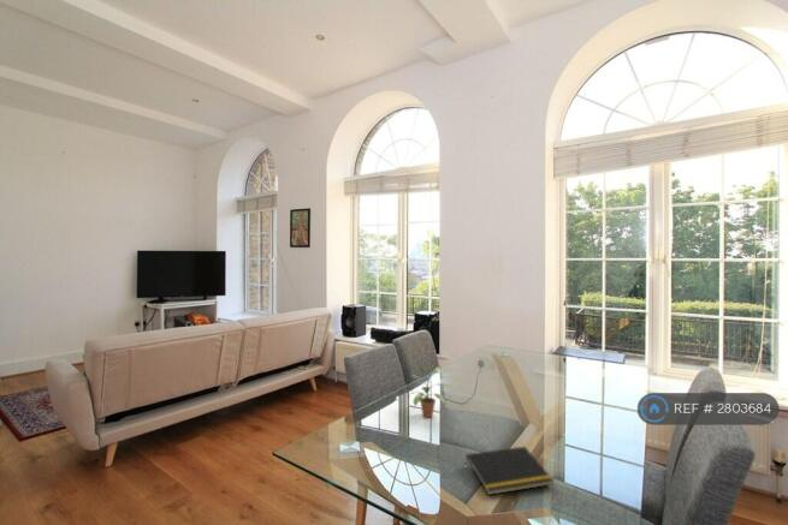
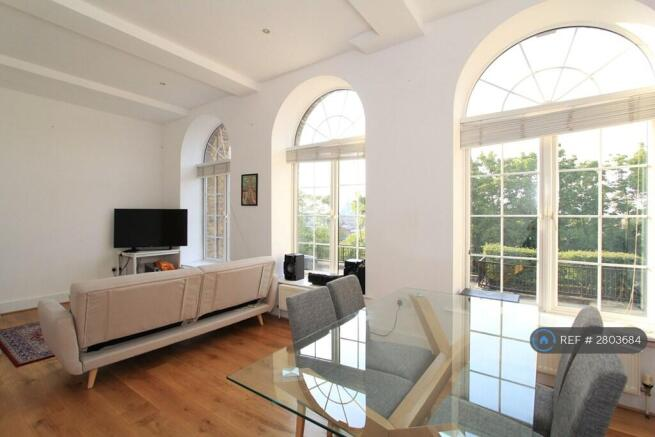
- notepad (508, 469)
- potted plant (422, 387)
